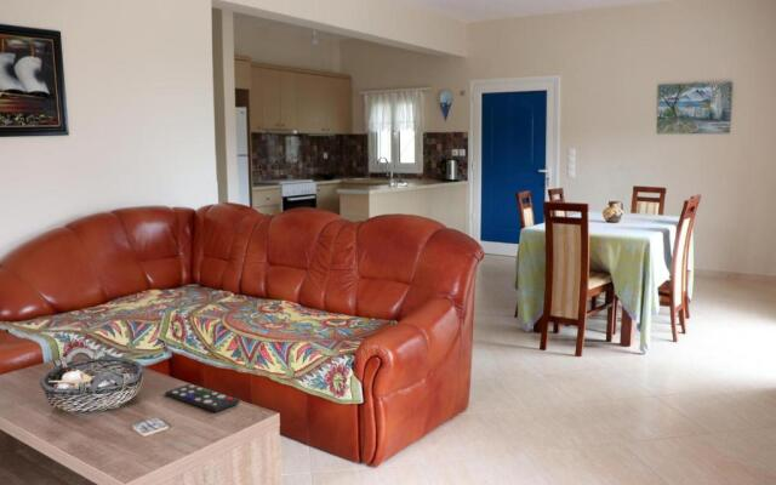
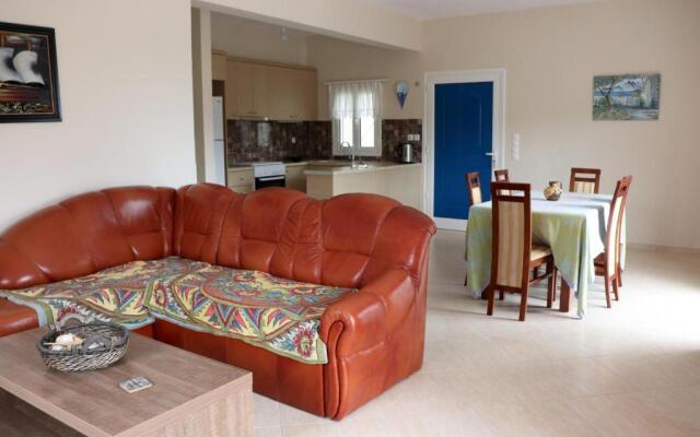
- remote control (201, 396)
